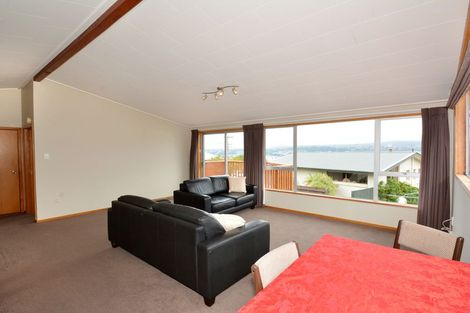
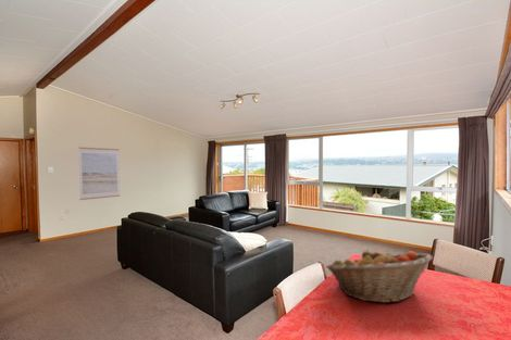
+ fruit basket (377, 269)
+ wall art (100, 173)
